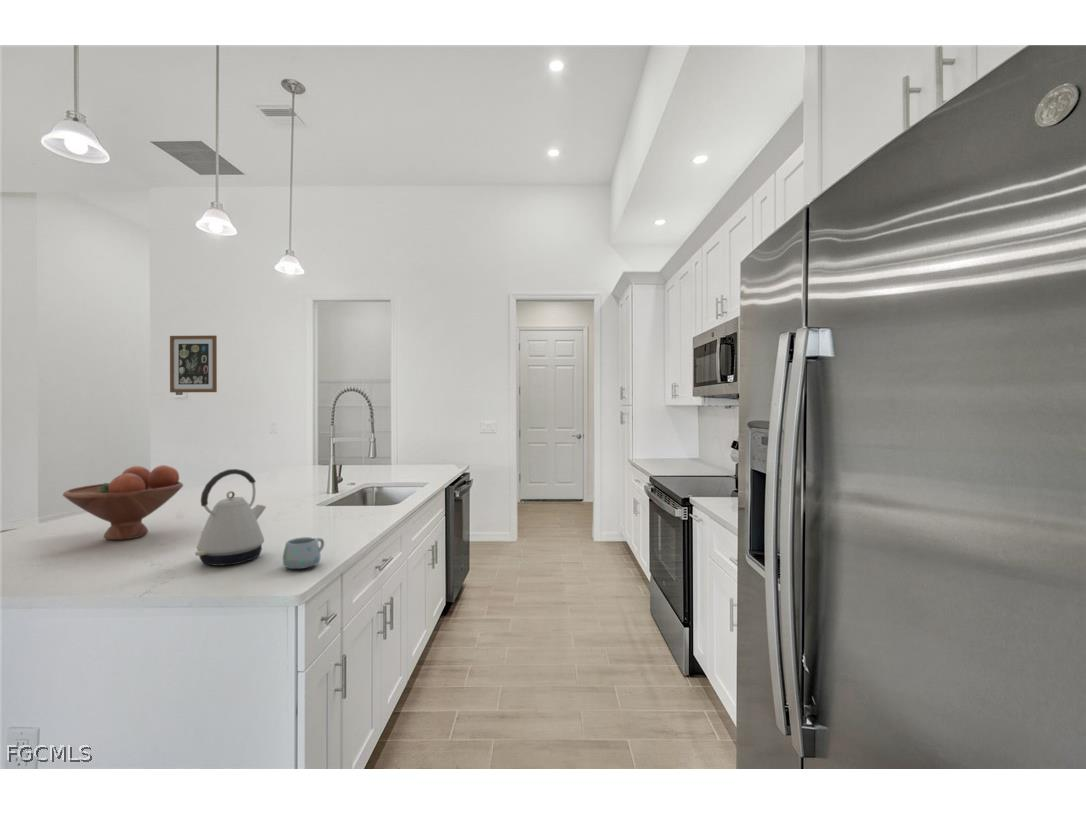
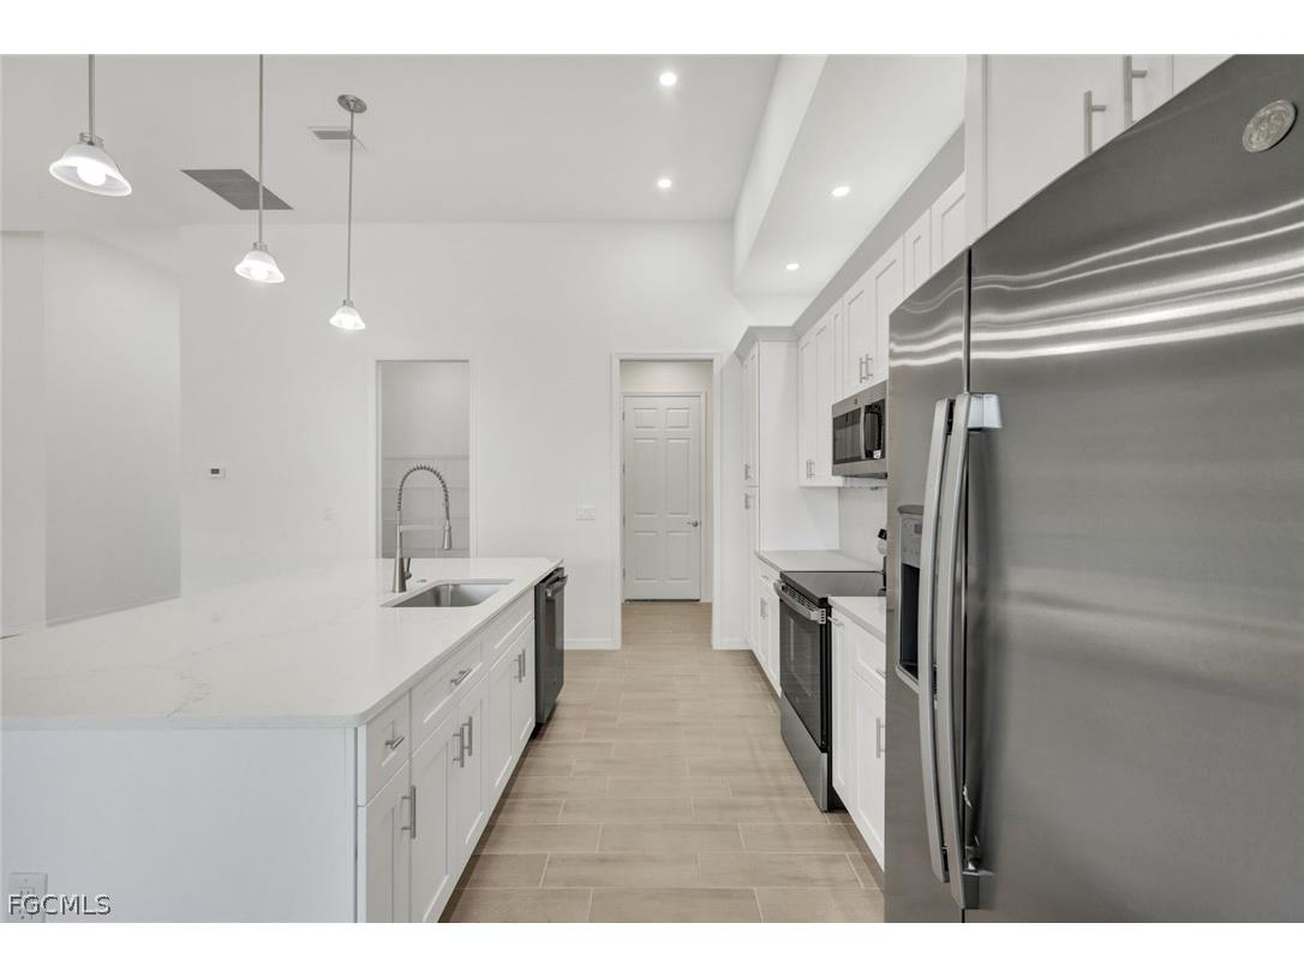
- wall art (193, 364)
- mug (306, 552)
- fruit bowl (126, 502)
- kettle (233, 514)
